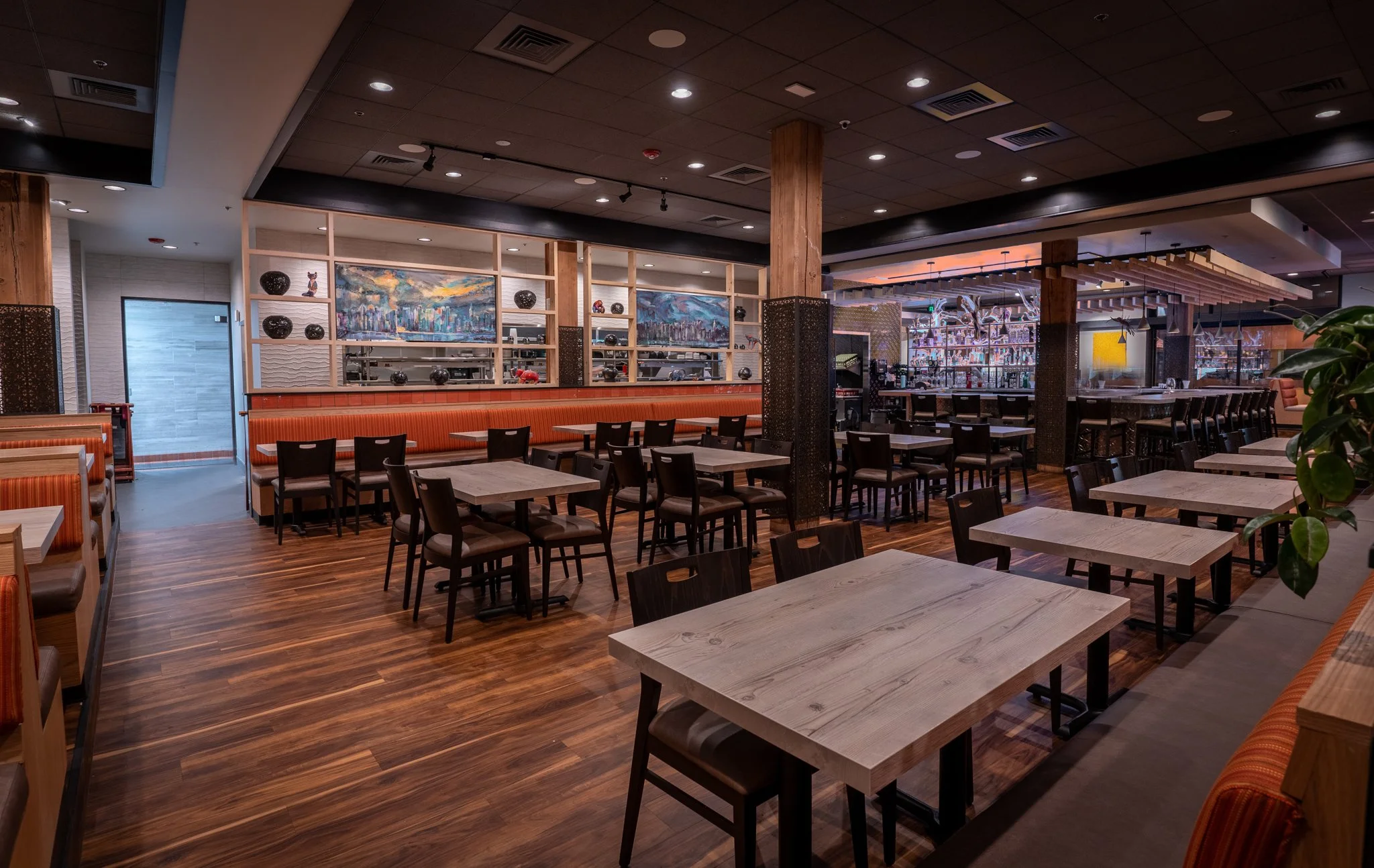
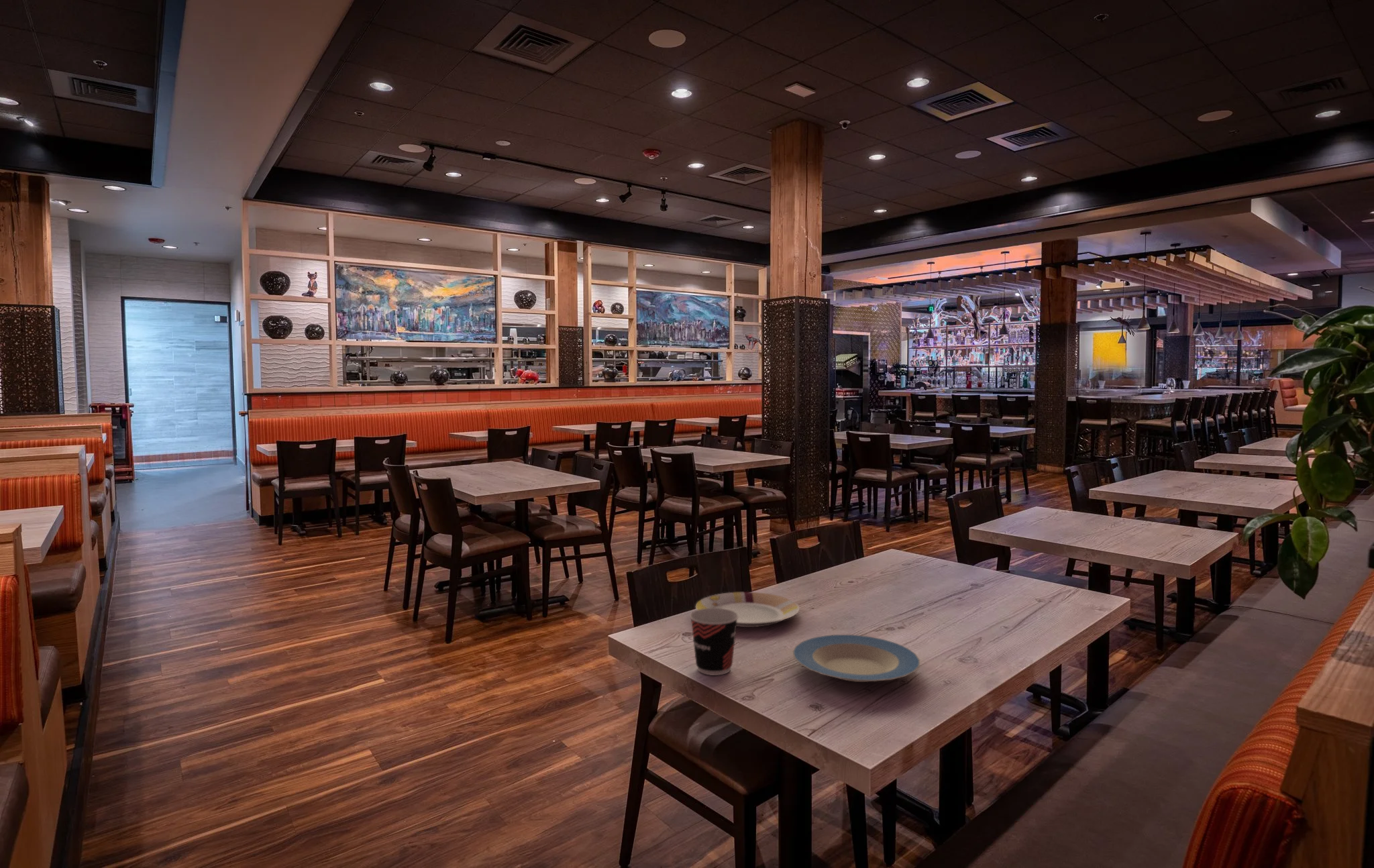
+ cup (714, 642)
+ plate (855, 663)
+ plate (747, 610)
